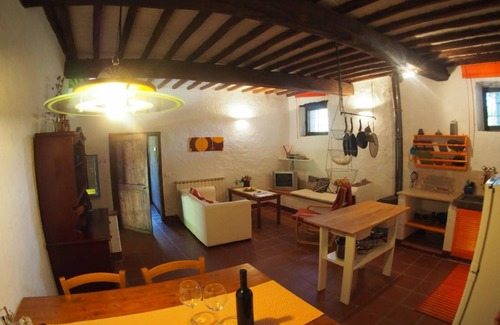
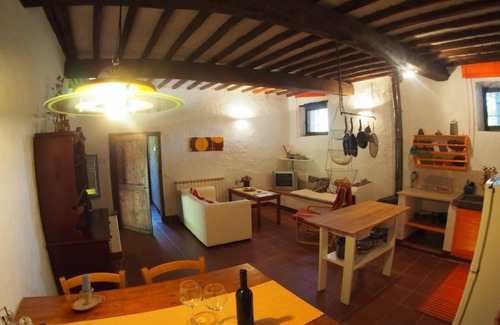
+ candle (89, 289)
